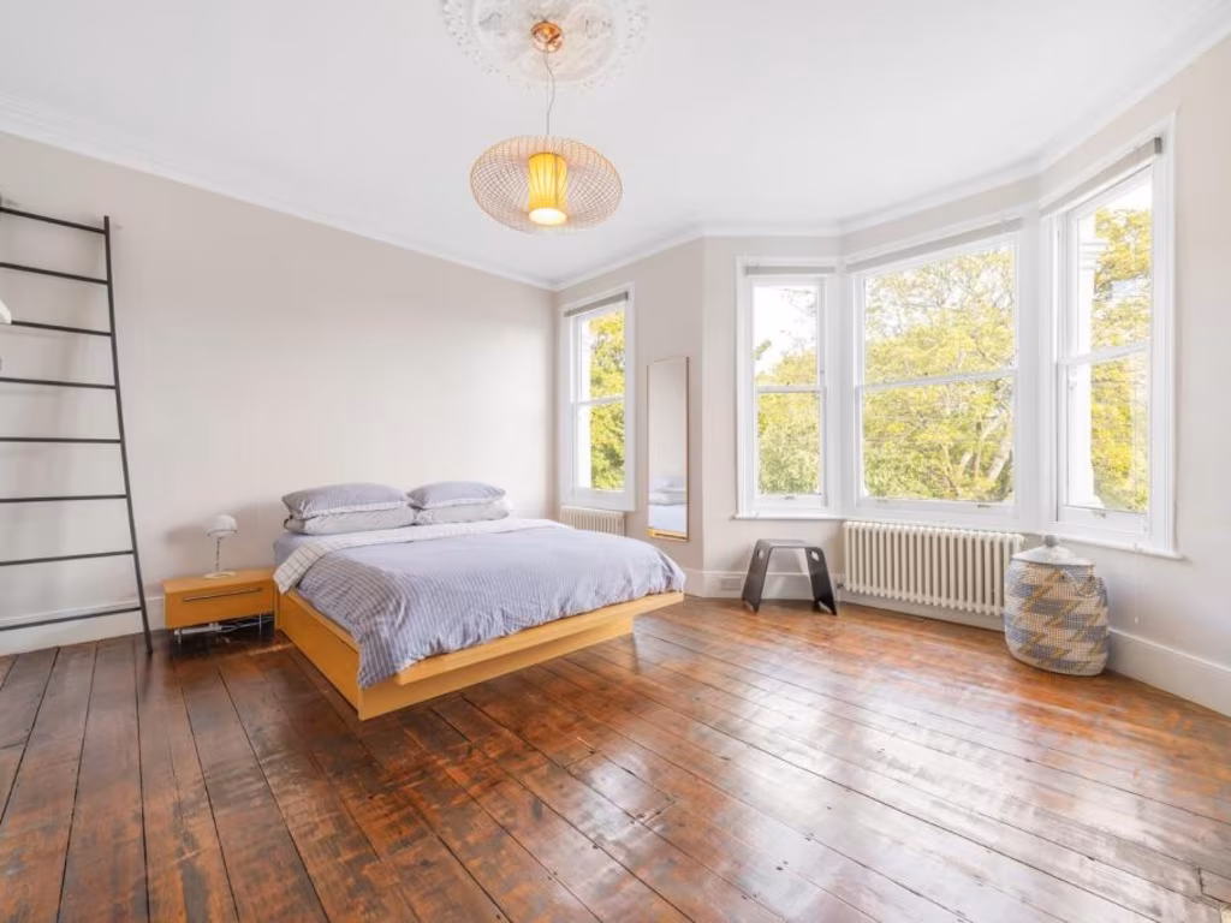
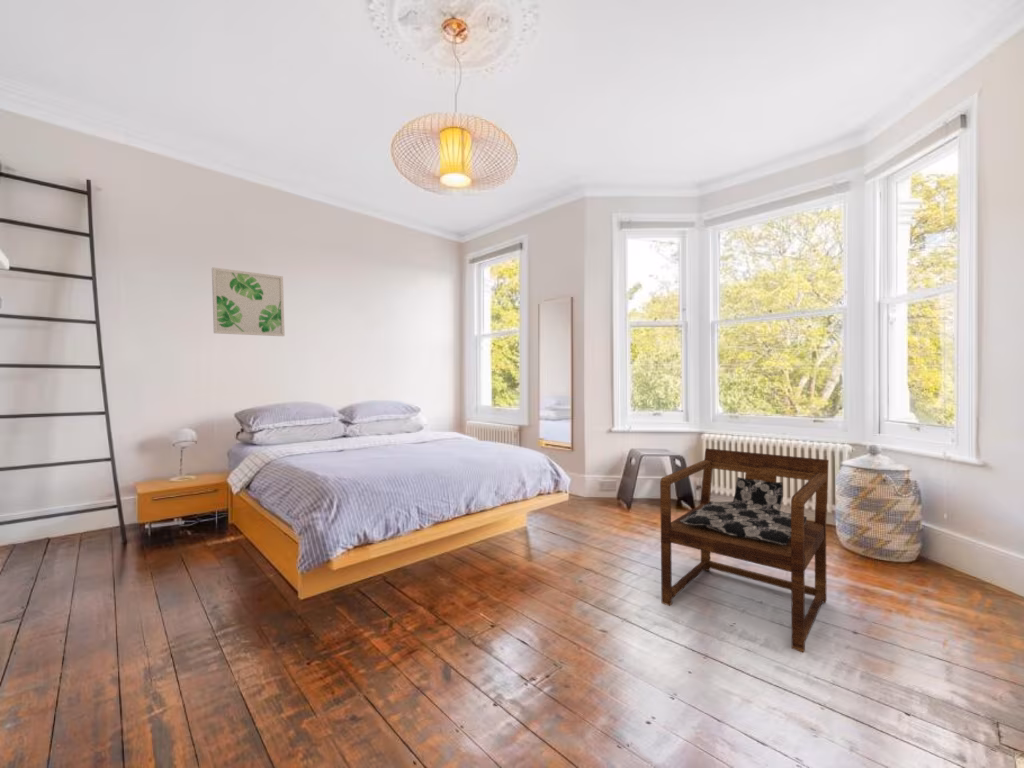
+ armchair (745, 531)
+ wall art (249, 303)
